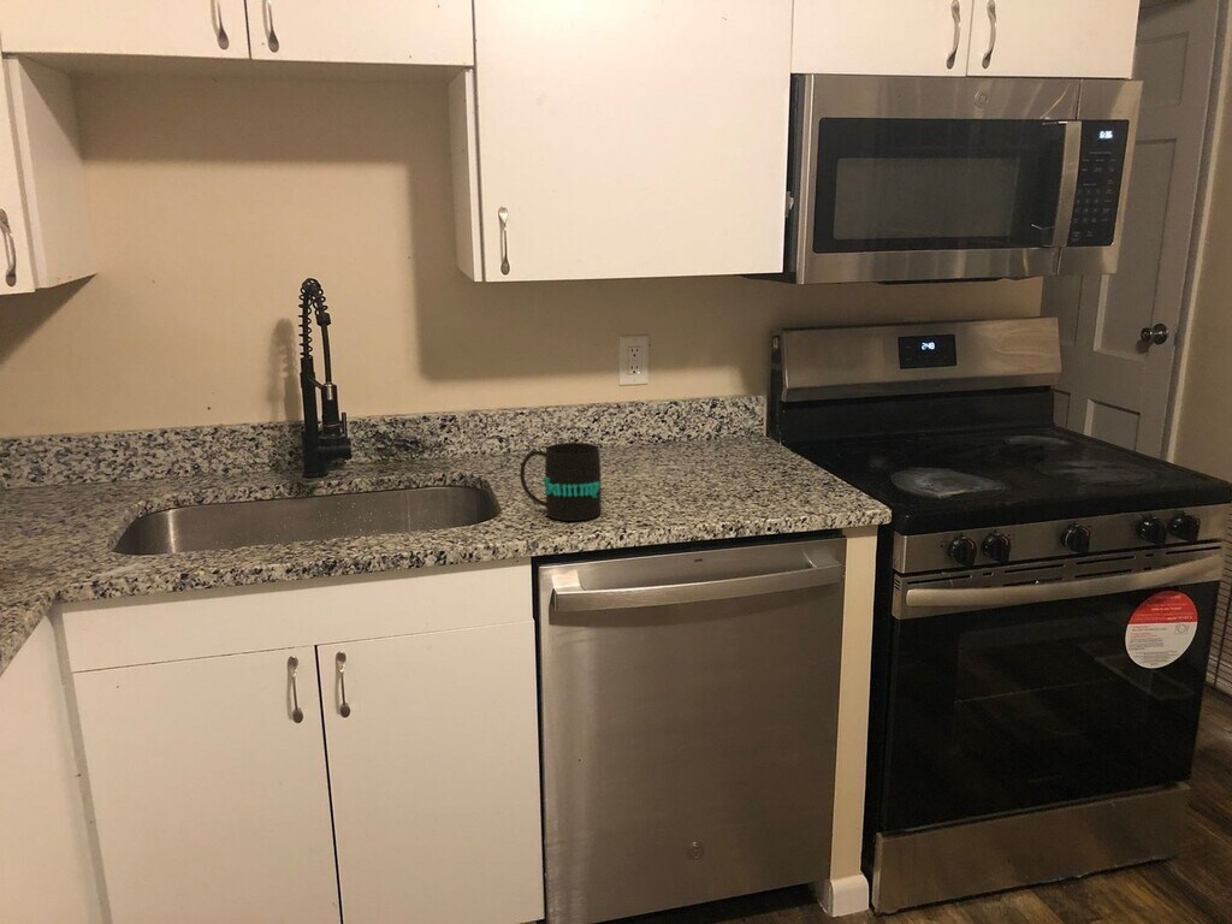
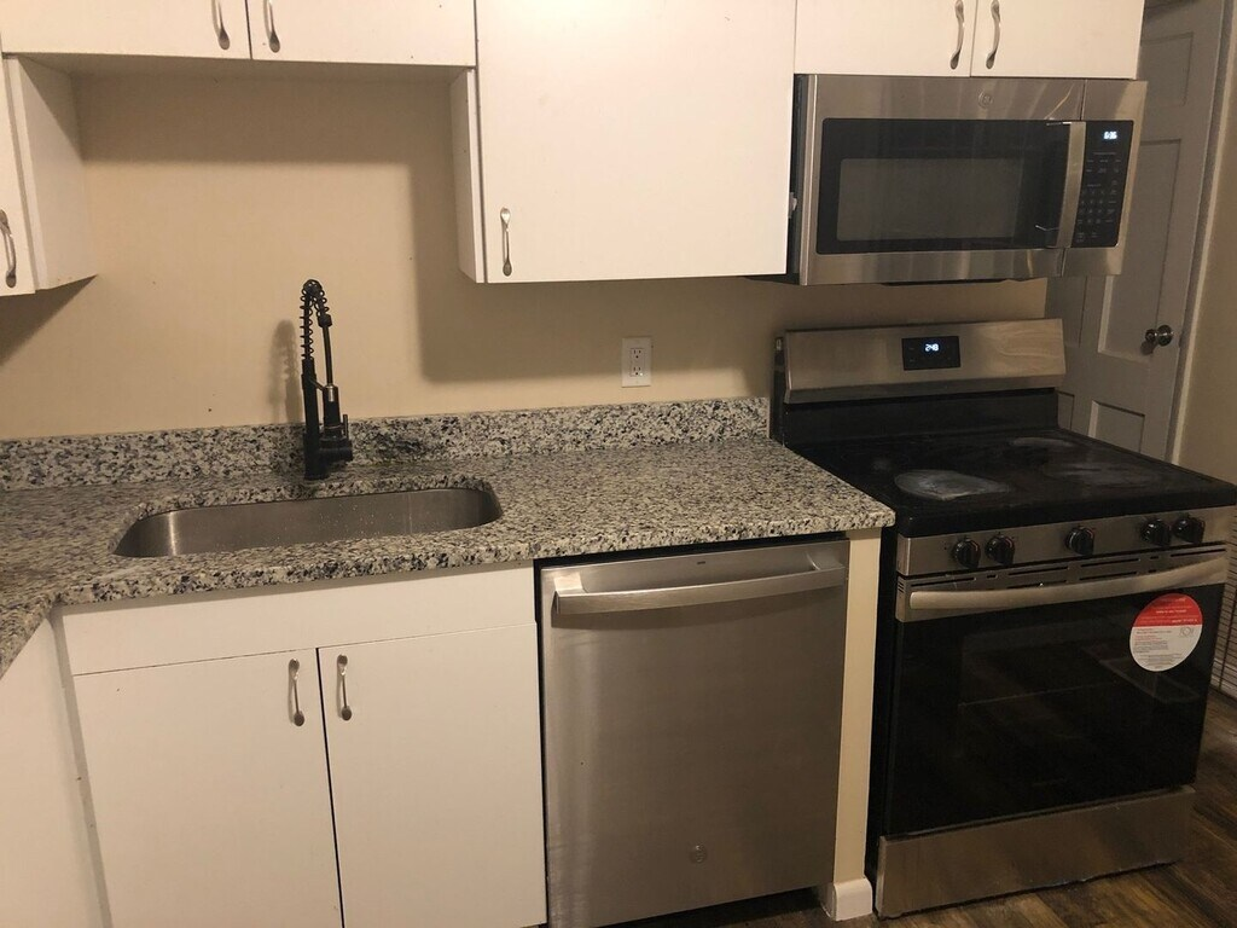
- mug (559, 481)
